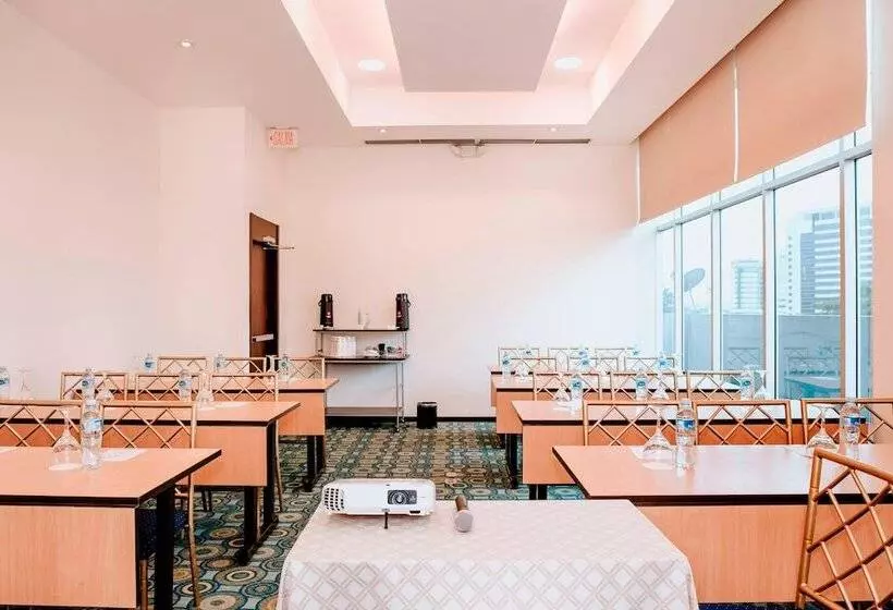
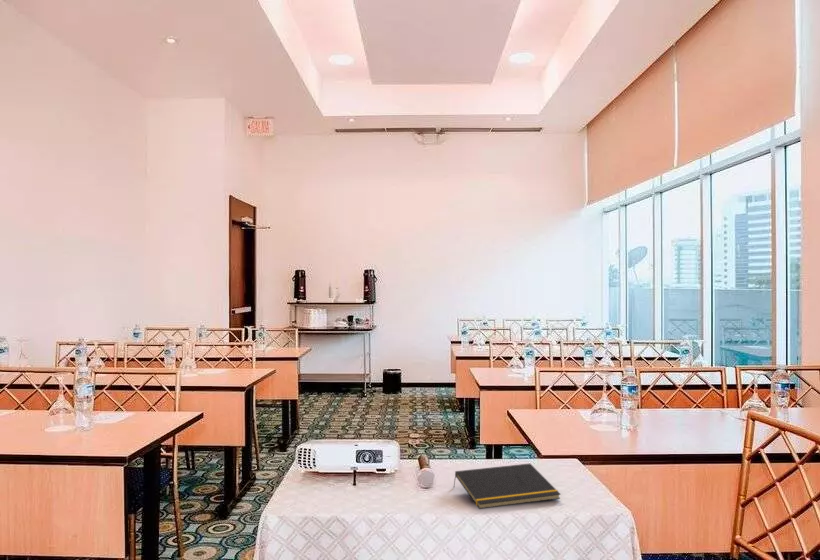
+ notepad (506, 484)
